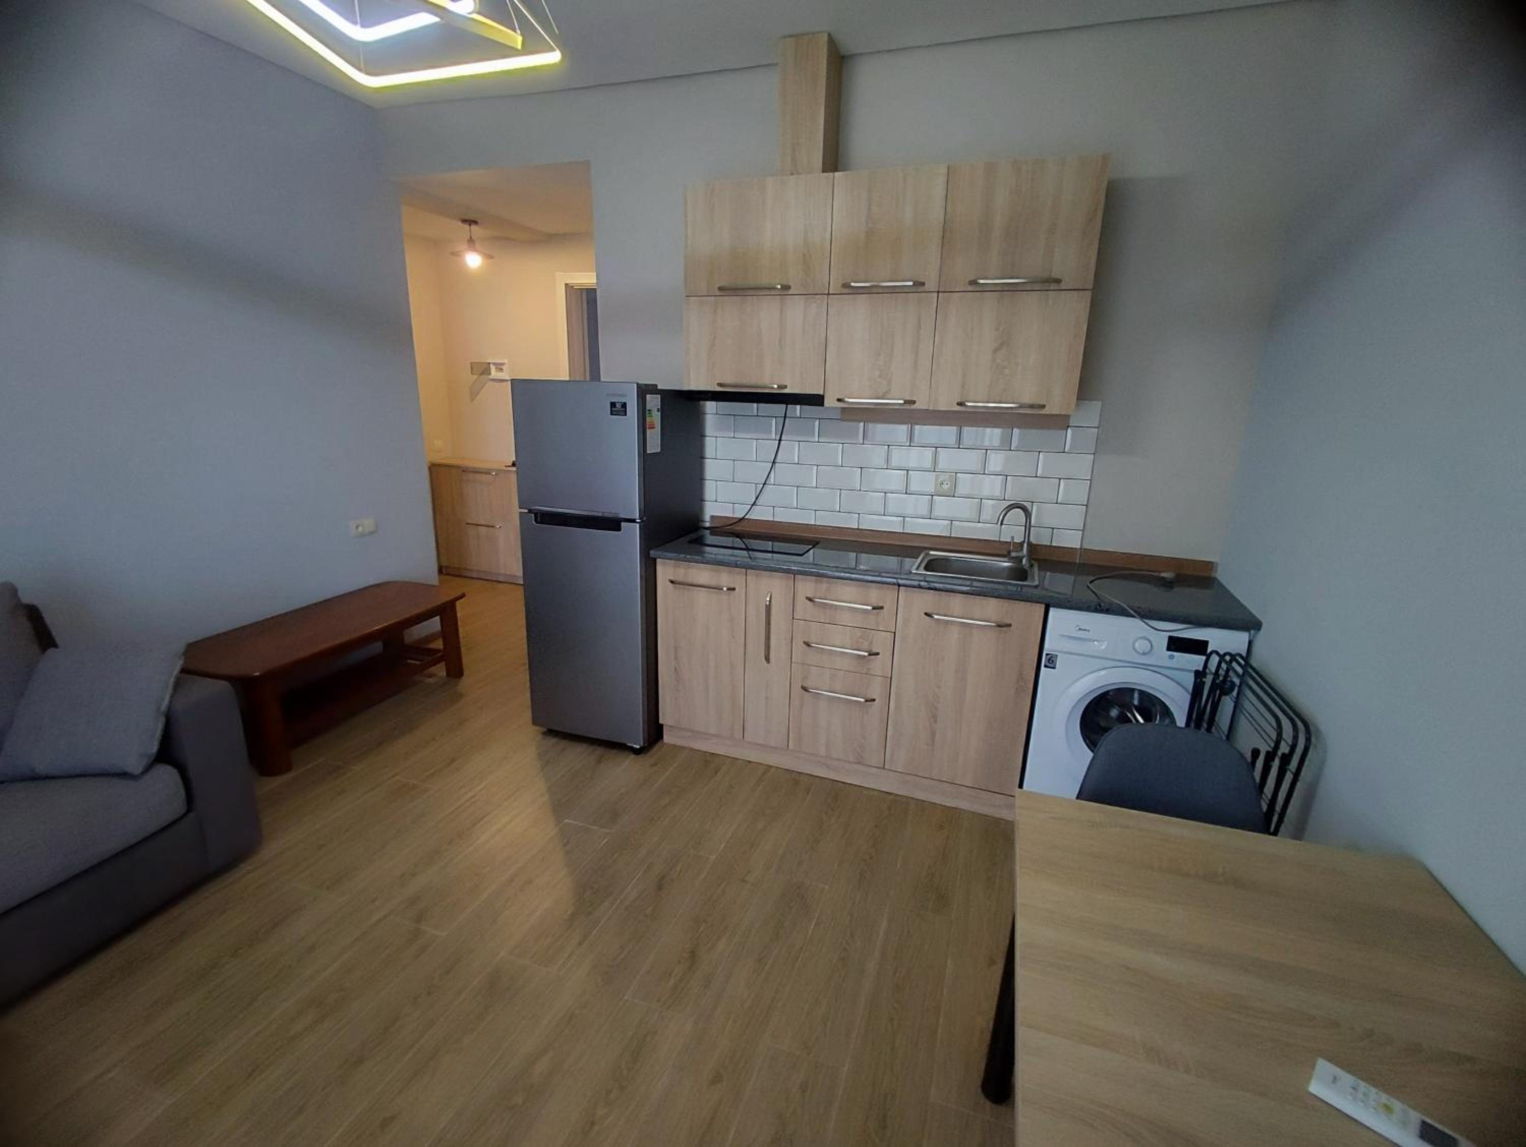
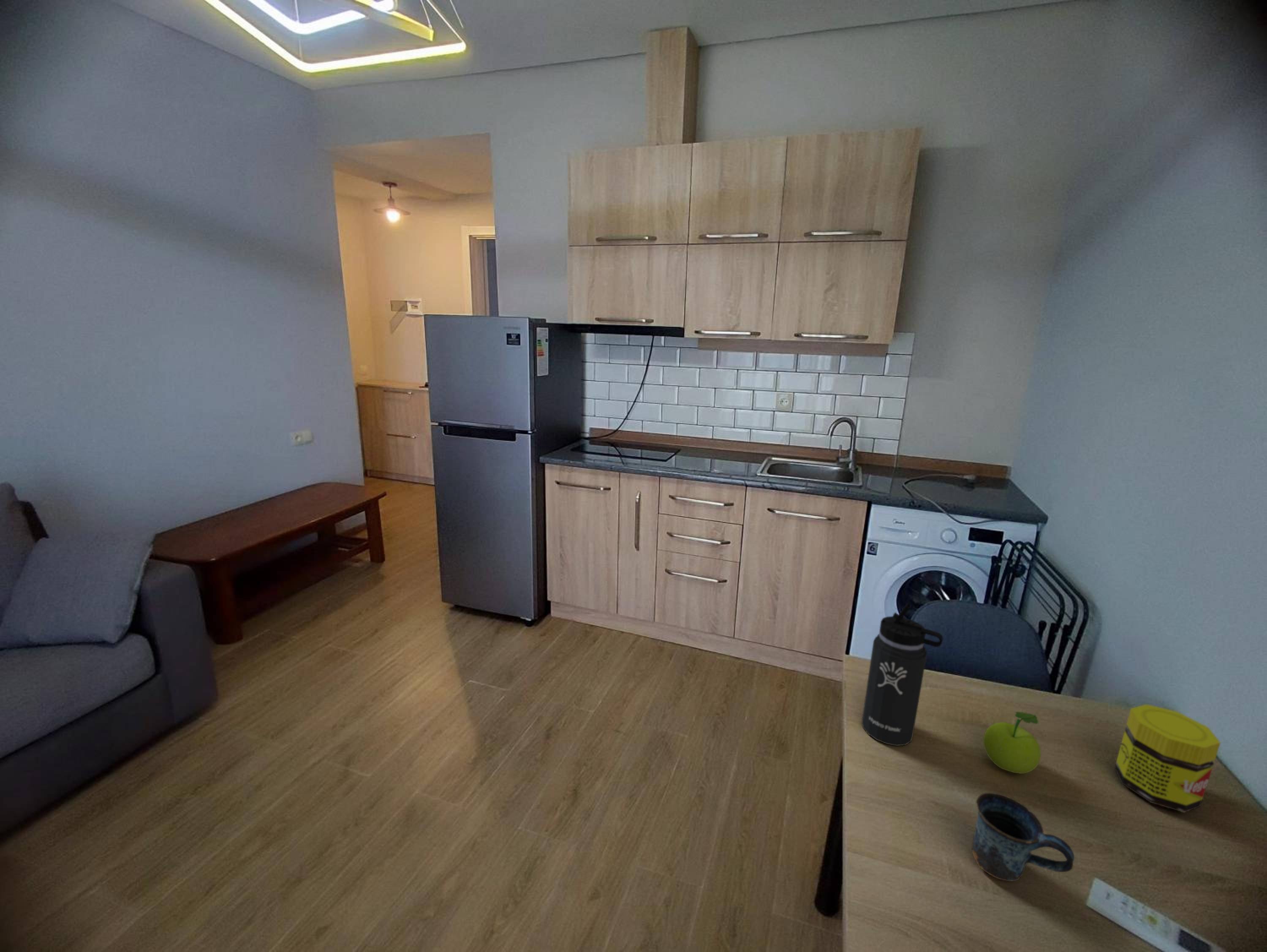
+ mug (1013, 849)
+ jar (1164, 757)
+ thermos bottle (902, 670)
+ fruit (1017, 740)
